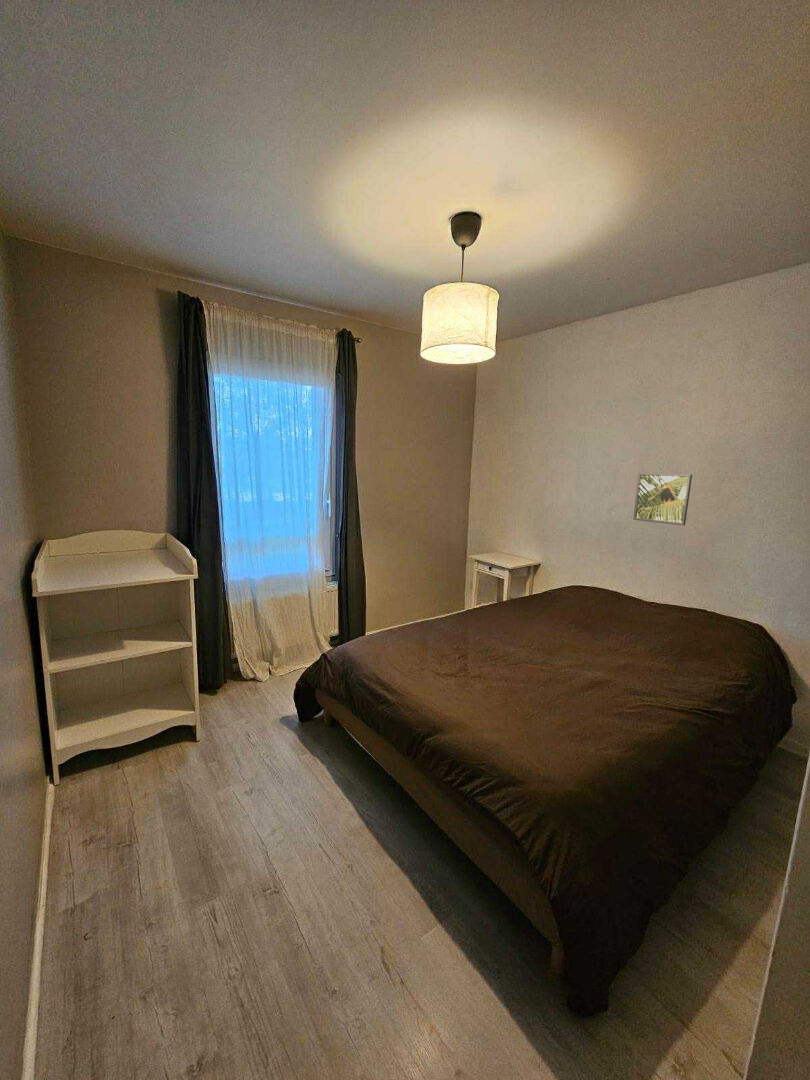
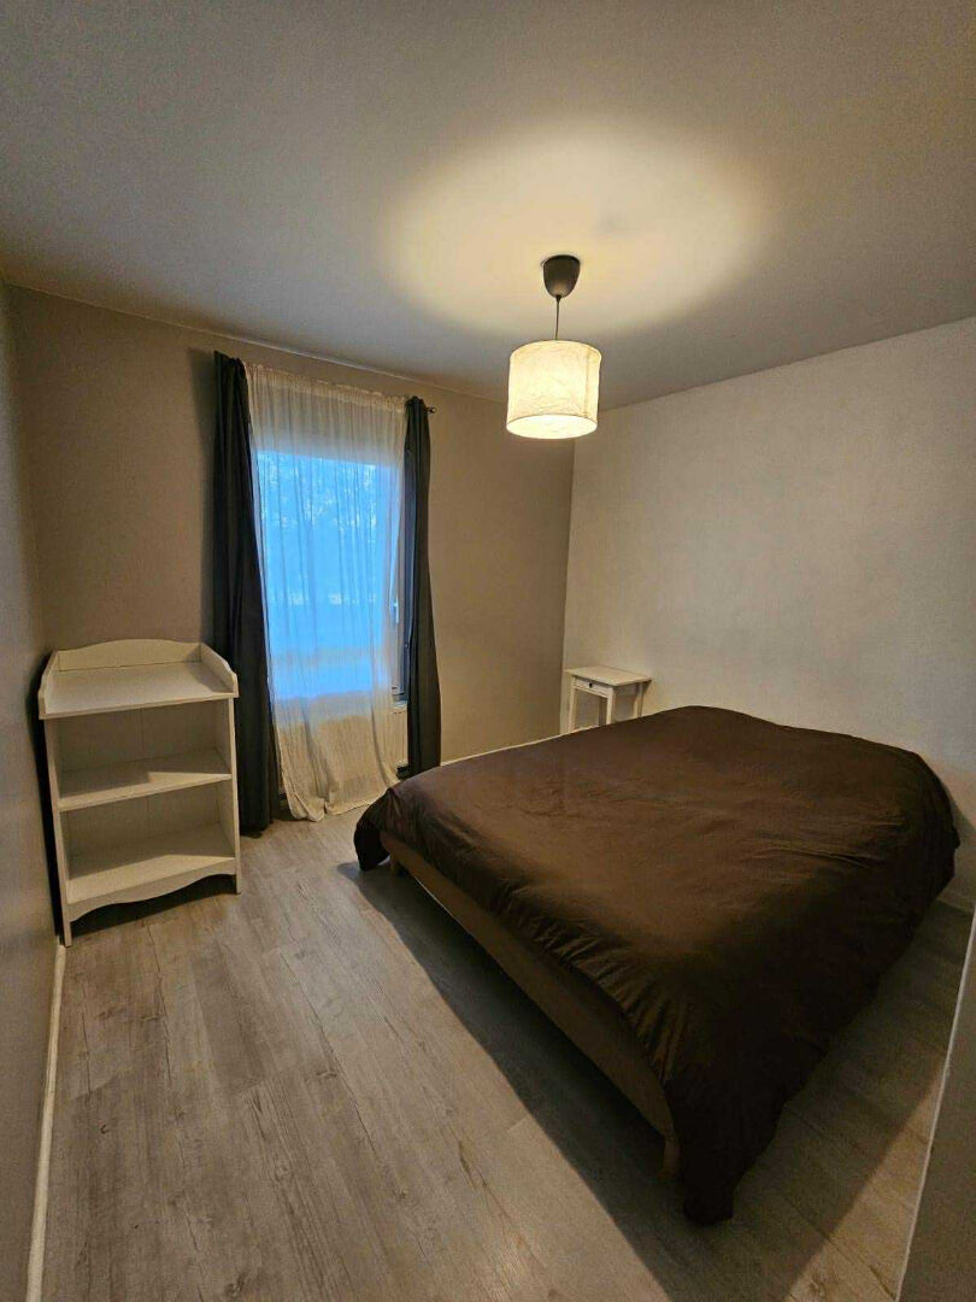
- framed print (661, 498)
